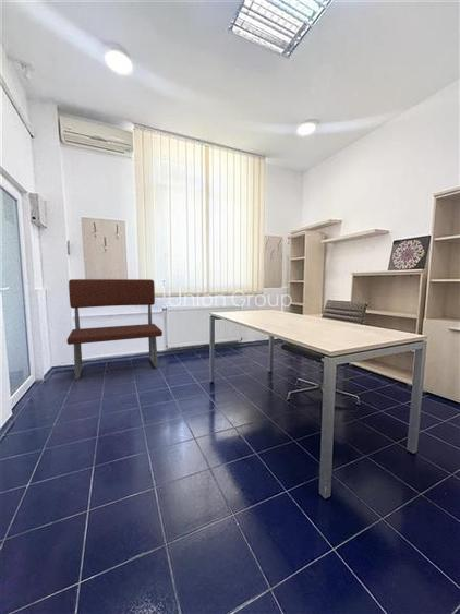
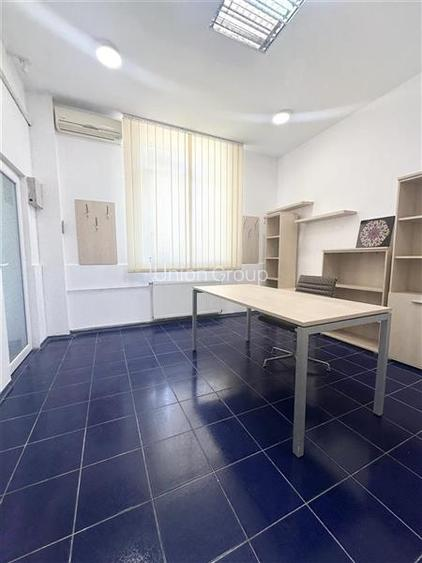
- bench (116, 326)
